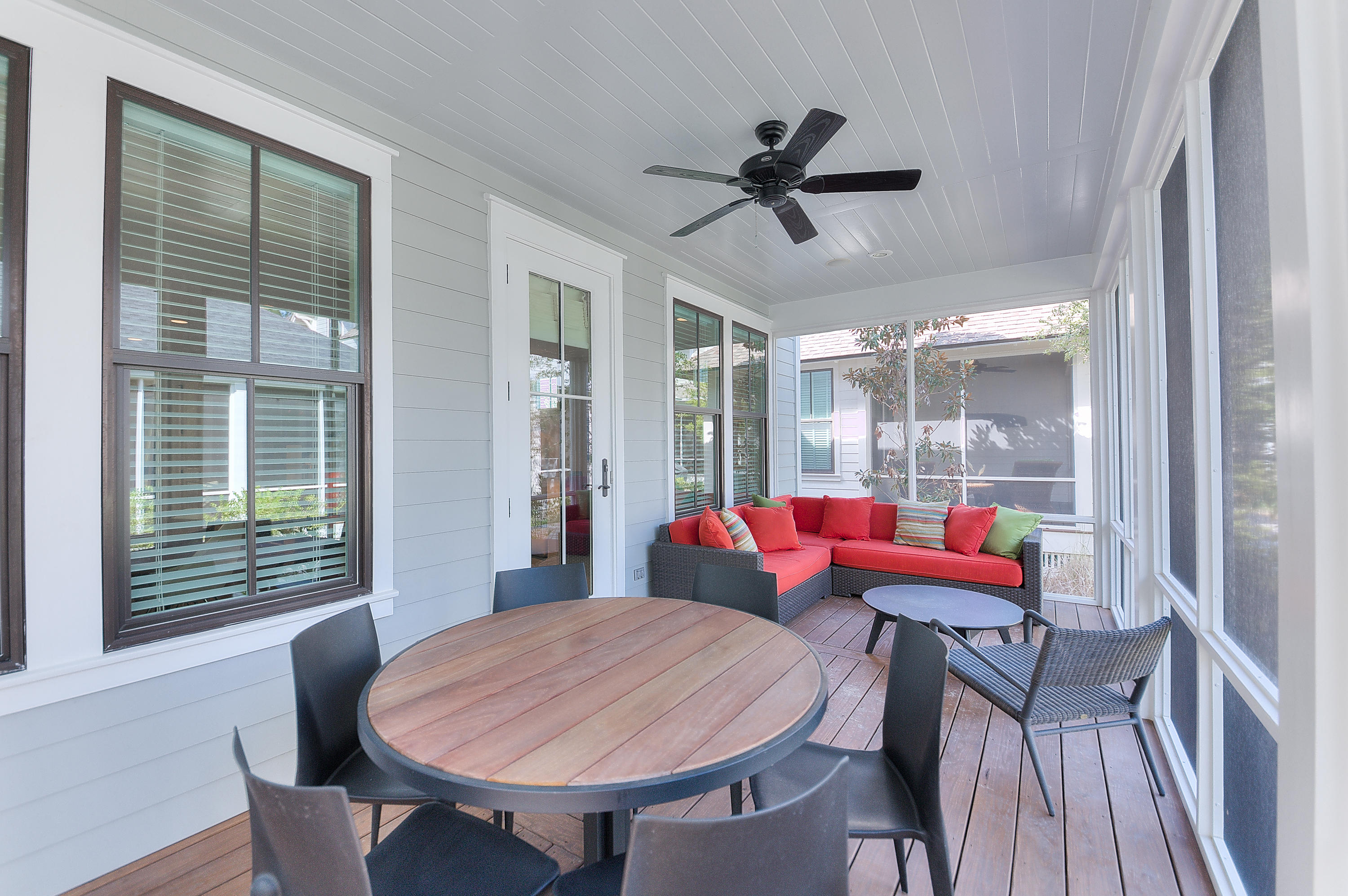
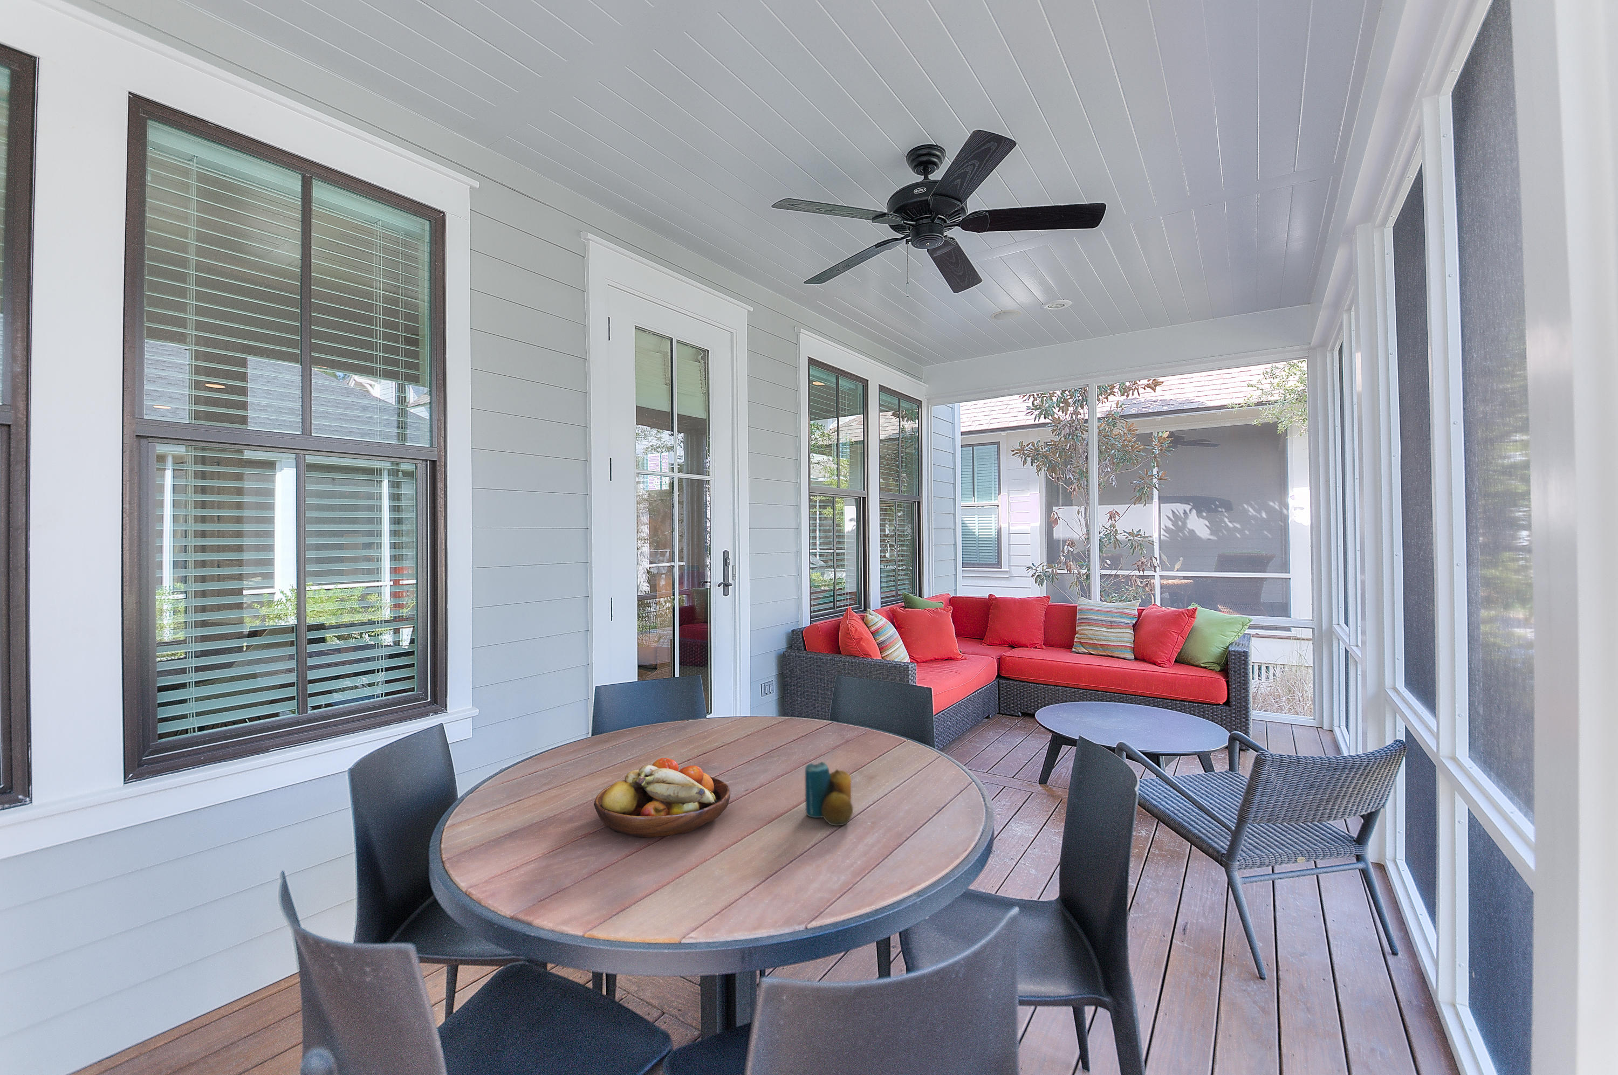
+ candle (835, 789)
+ fruit bowl (665, 787)
